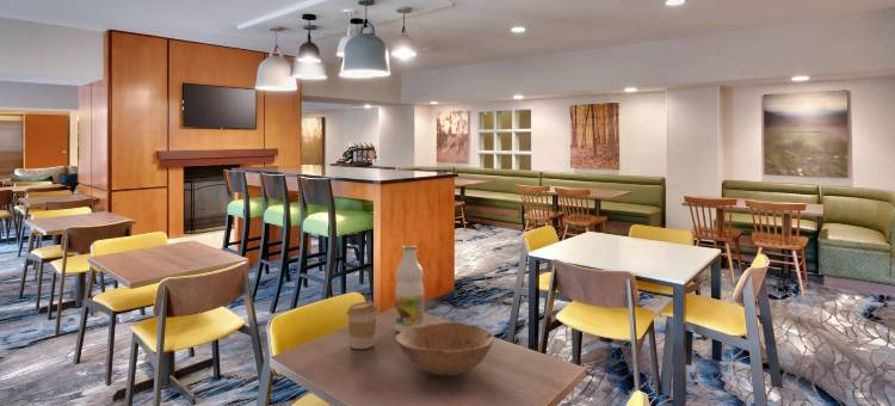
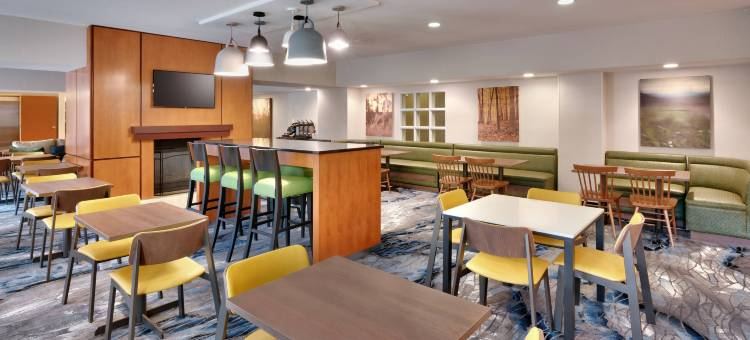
- coffee cup (362, 324)
- bottle (409, 288)
- bowl (445, 352)
